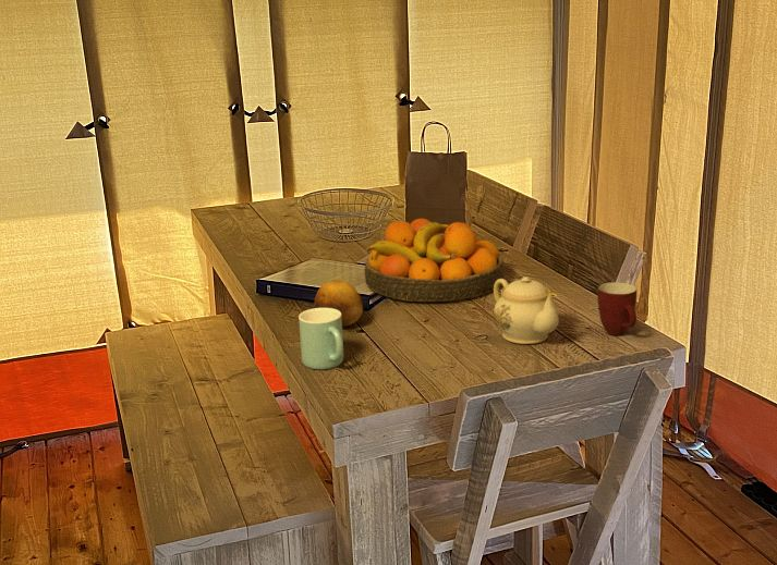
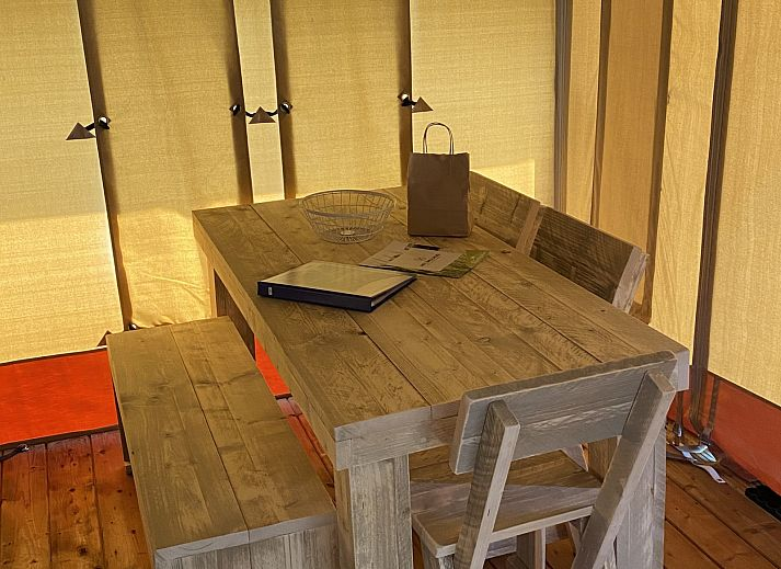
- teapot (523, 306)
- fruit bowl (433, 250)
- mug (620, 311)
- fruit (338, 302)
- mug (326, 341)
